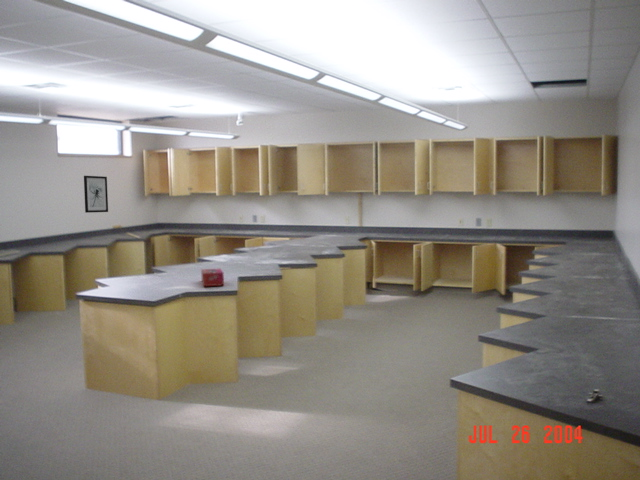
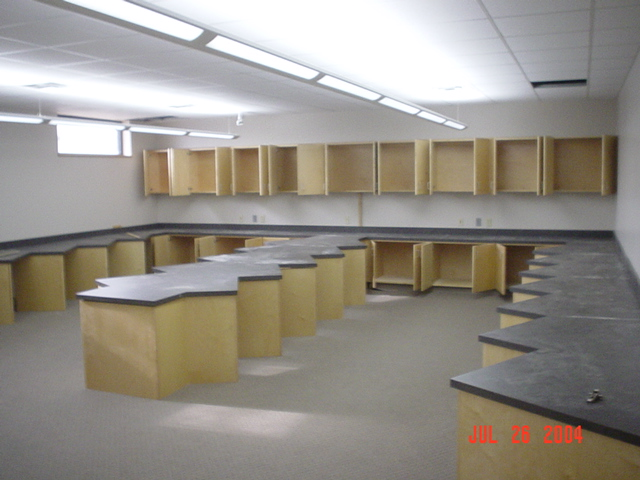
- tissue box (212, 277)
- wall art (96, 194)
